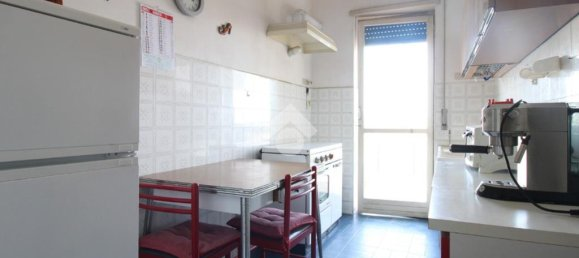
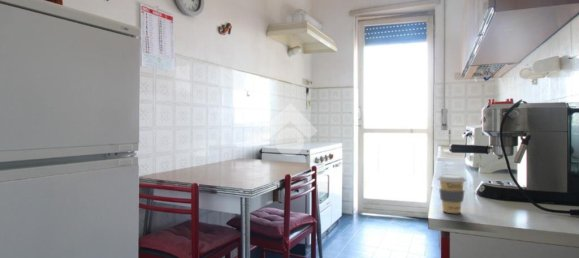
+ coffee cup (451, 193)
